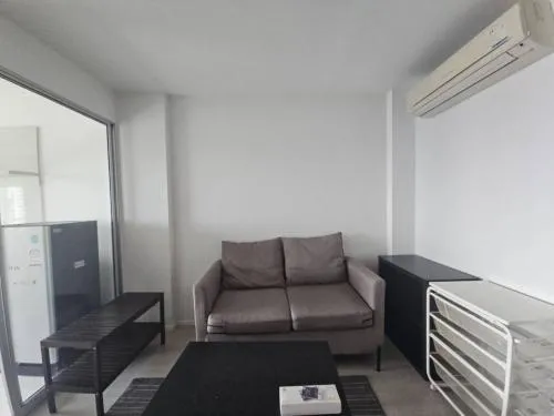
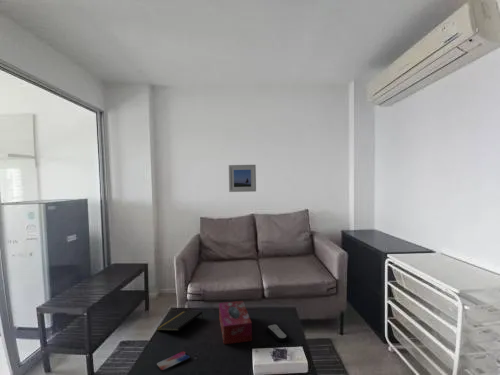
+ smartphone (173, 360)
+ tissue box (234, 320)
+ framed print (242, 178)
+ notepad (180, 320)
+ remote control (277, 332)
